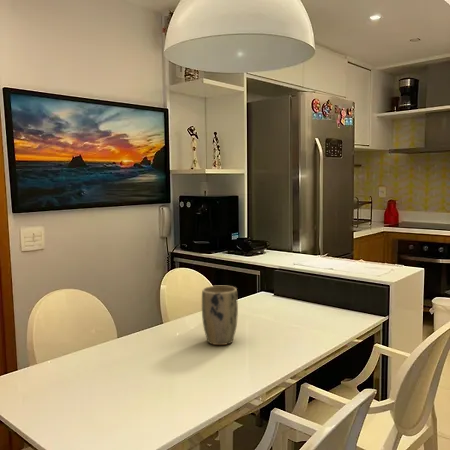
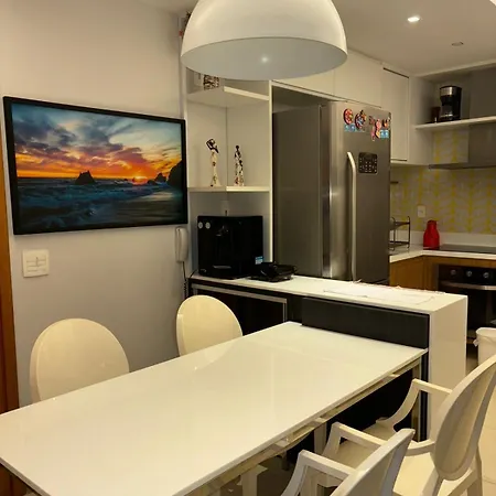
- plant pot (219, 315)
